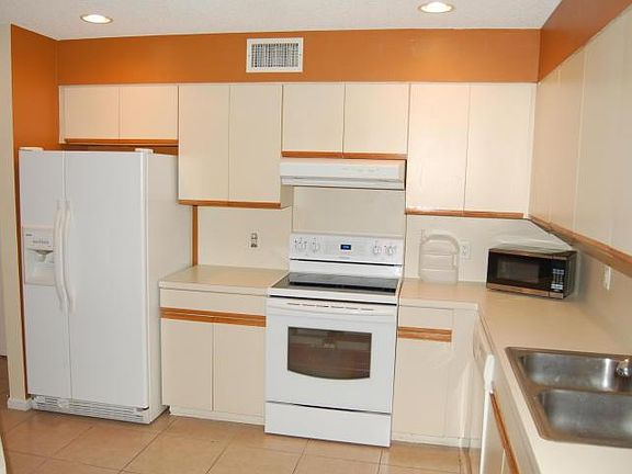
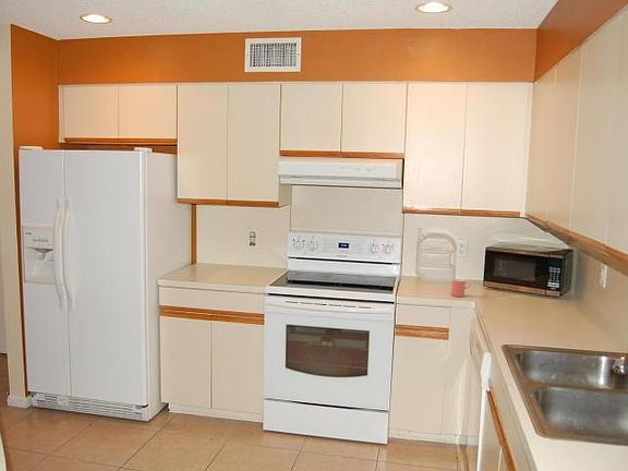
+ cup (460, 288)
